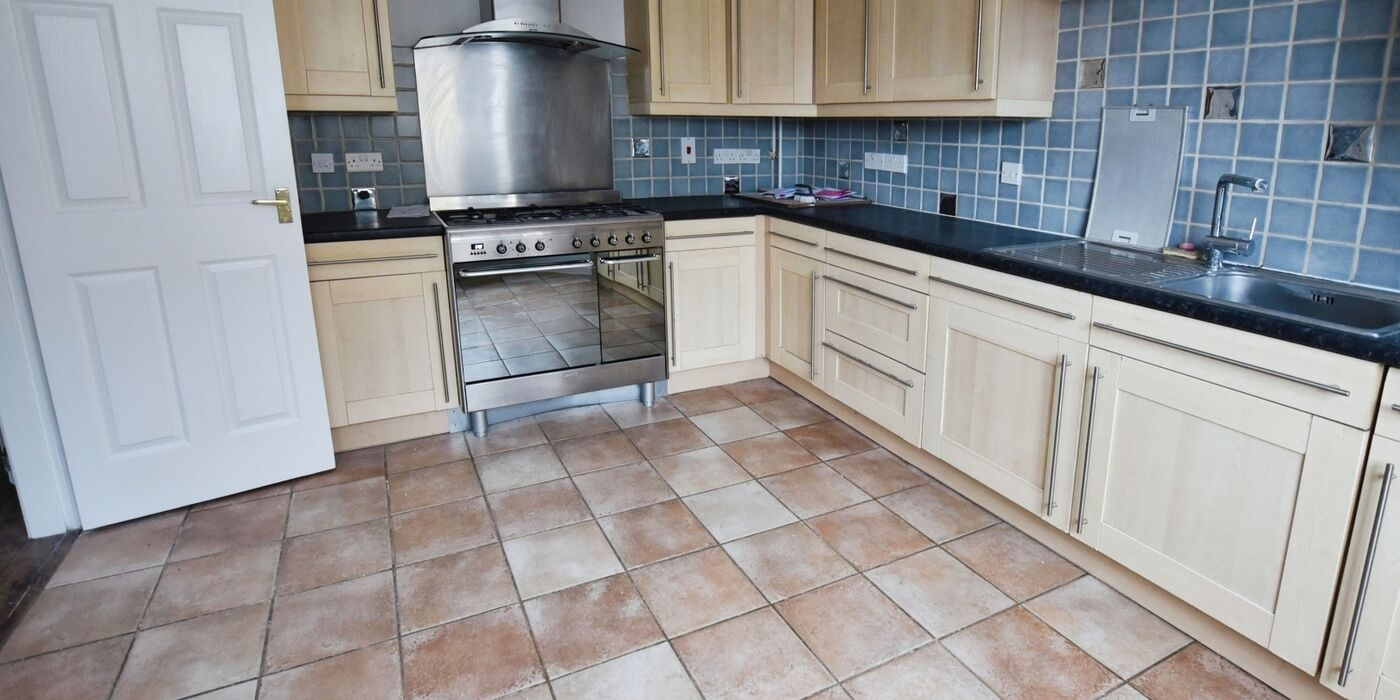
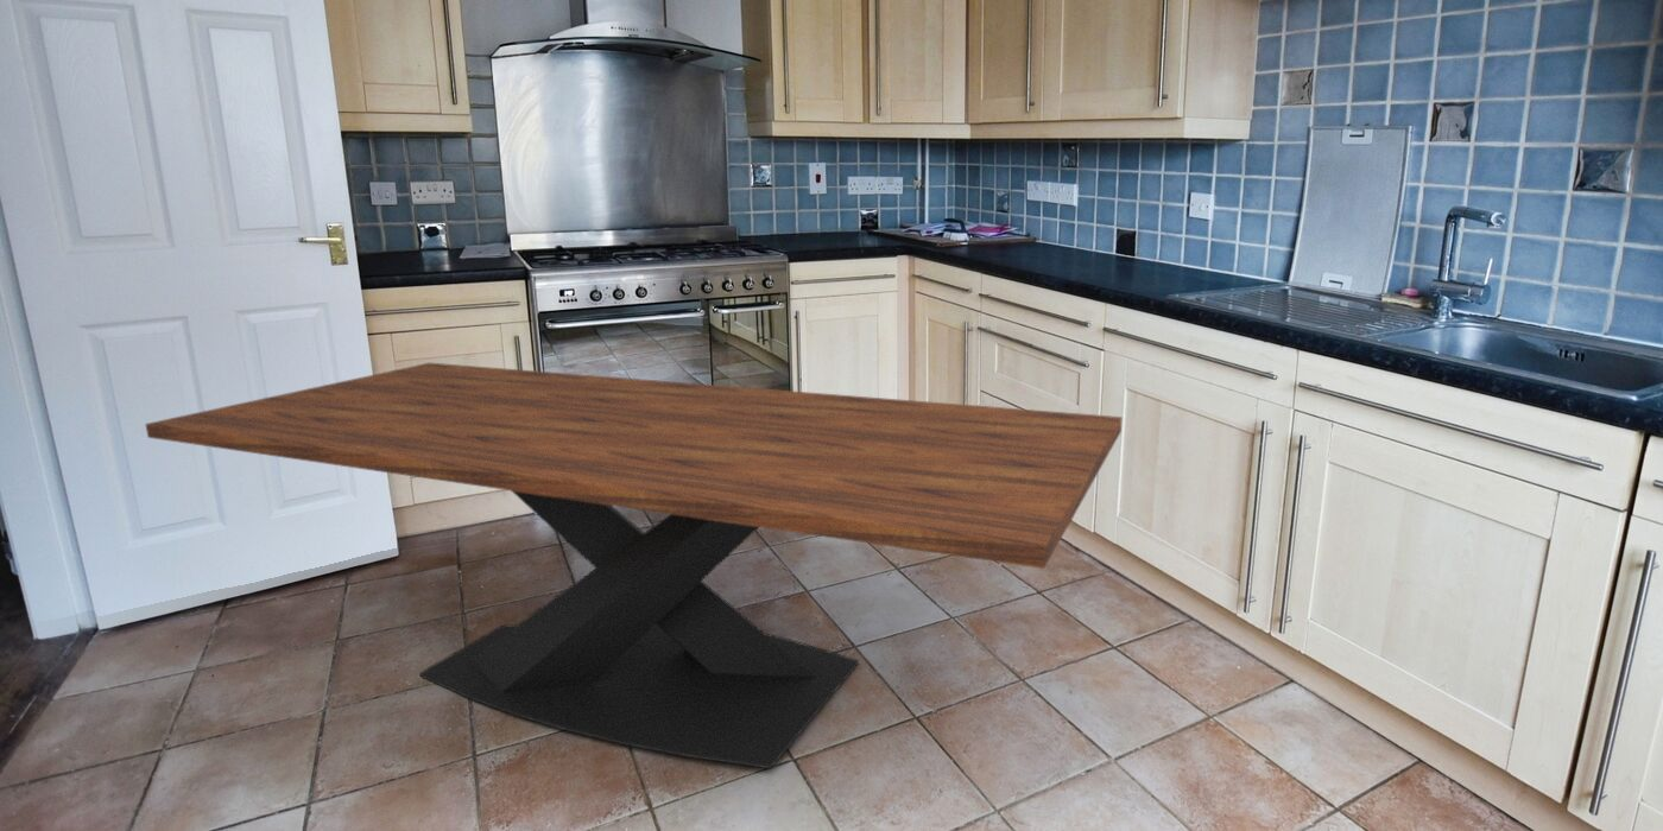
+ dining table (631, 548)
